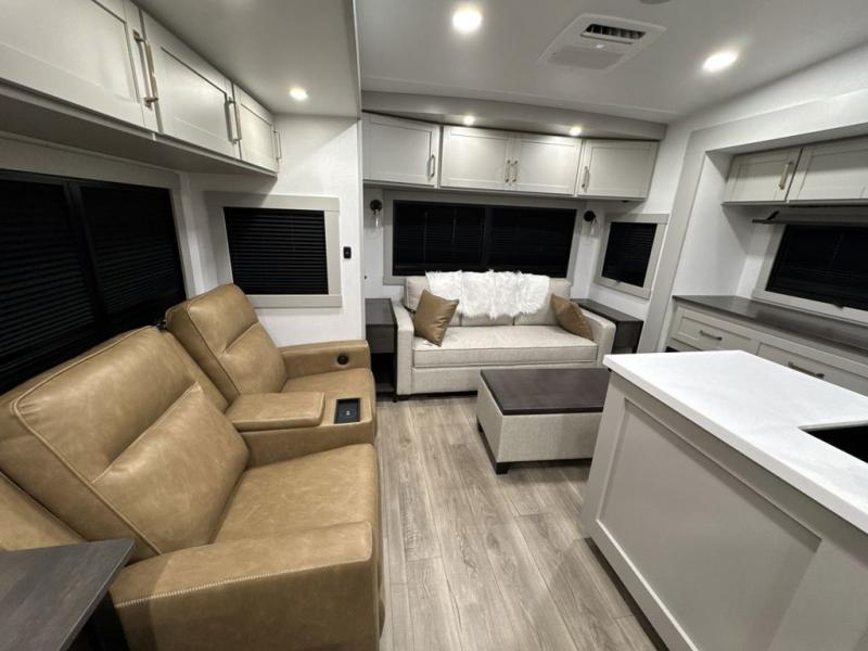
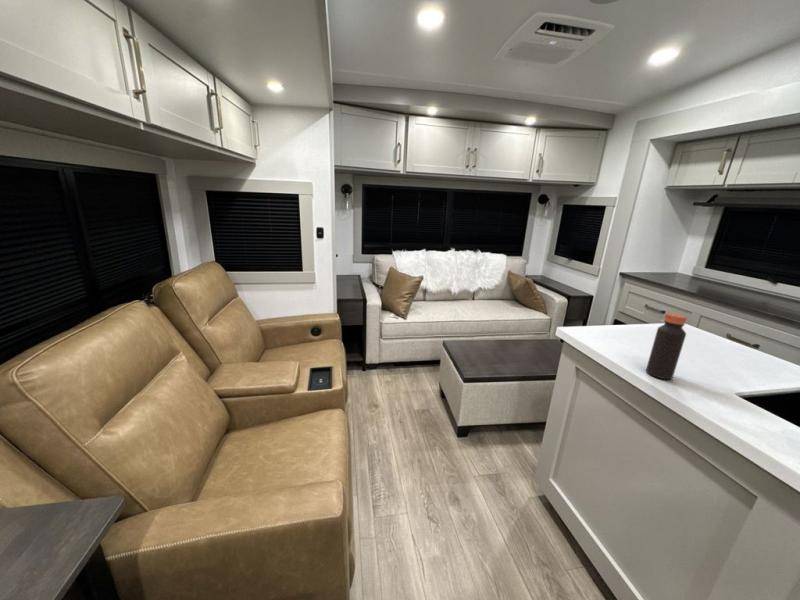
+ bottle (667, 345)
